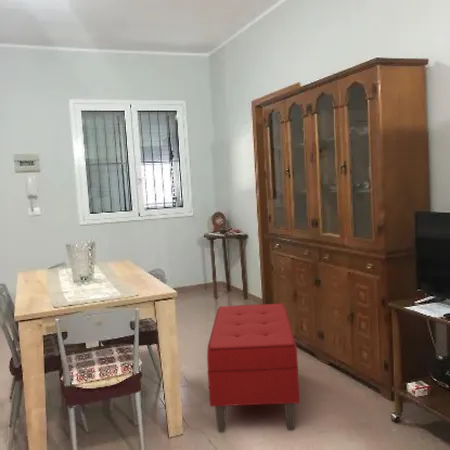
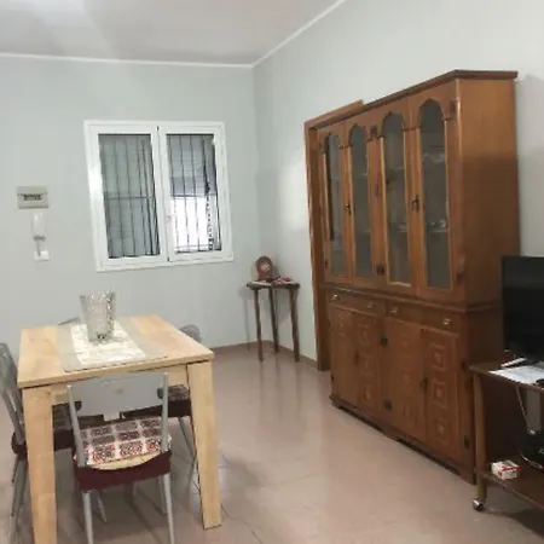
- bench (253, 359)
